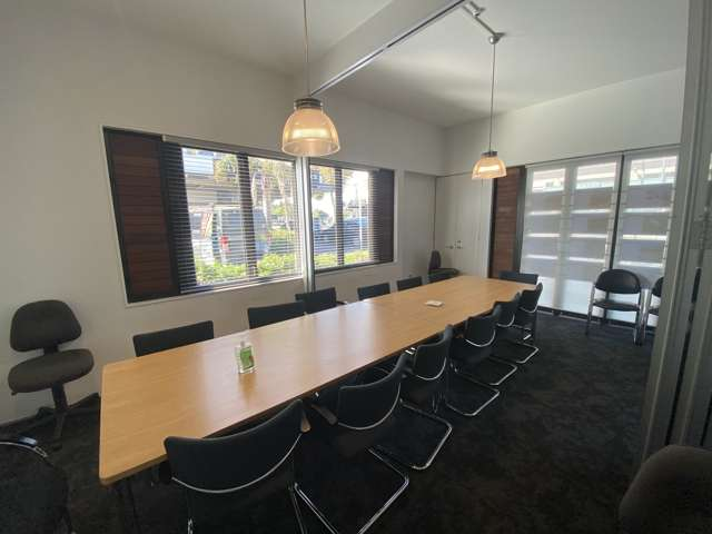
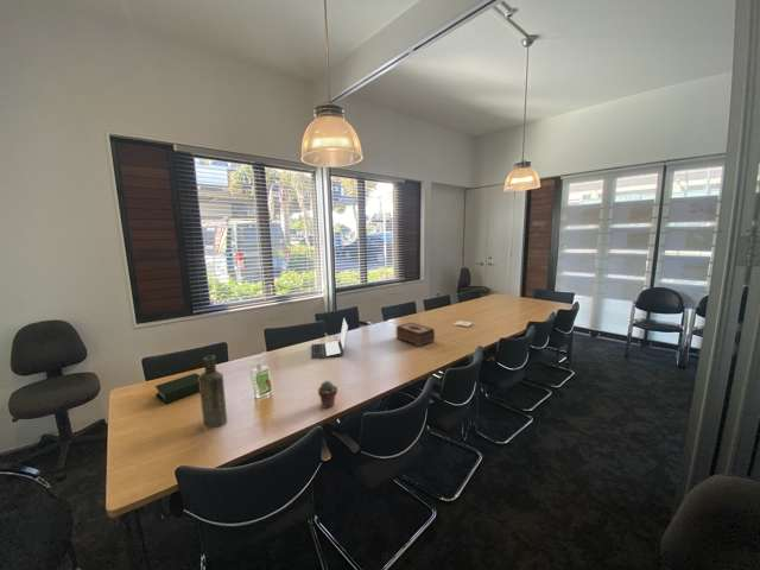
+ tissue box (414, 334)
+ book (182, 387)
+ laptop (329, 342)
+ bottle (210, 390)
+ potted succulent (328, 393)
